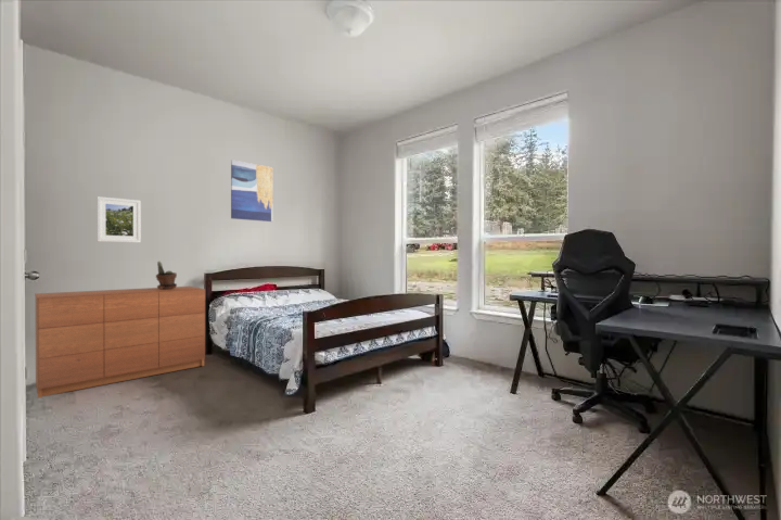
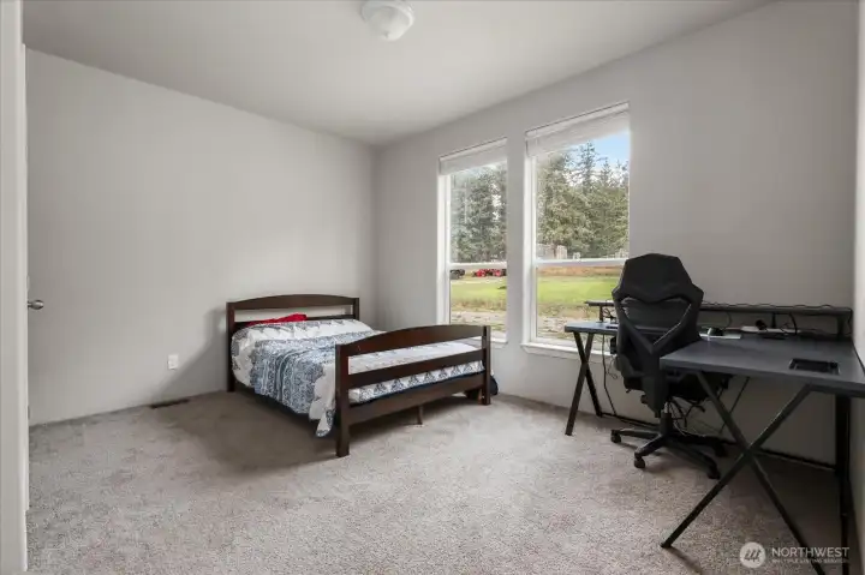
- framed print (119, 220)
- wall art (252, 191)
- dresser (126, 332)
- potted plant (166, 275)
